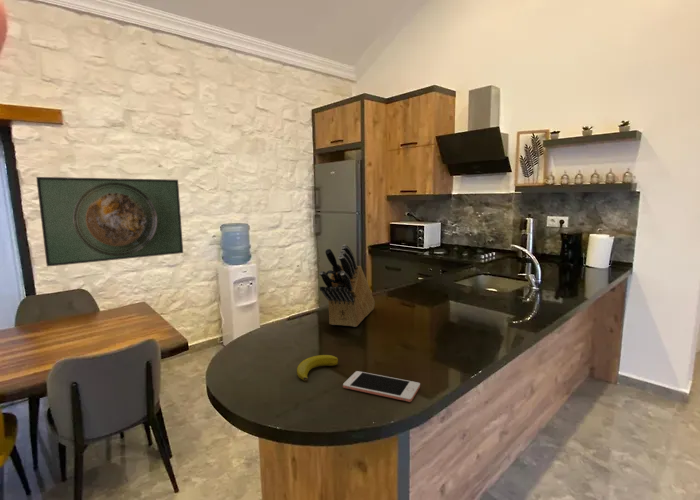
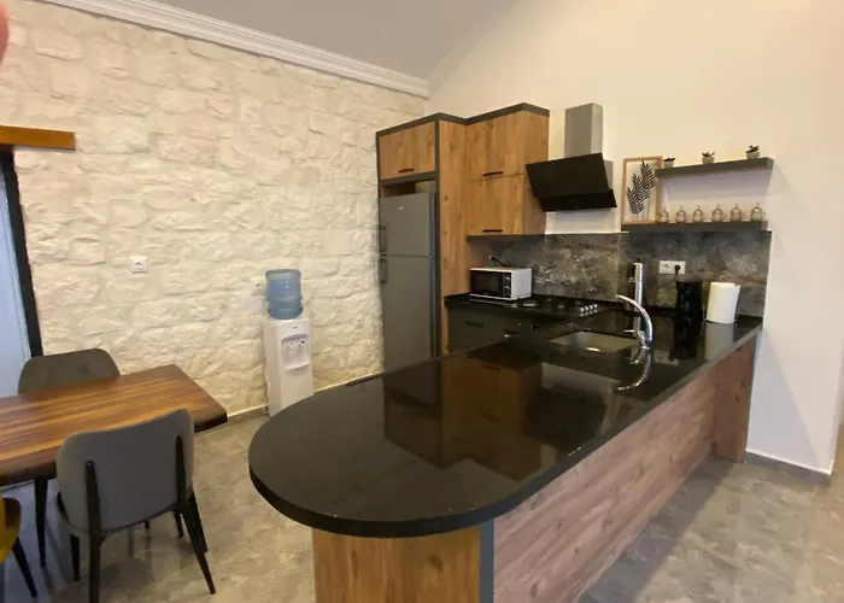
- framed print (118, 219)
- banana (315, 365)
- cell phone (381, 385)
- knife block (348, 281)
